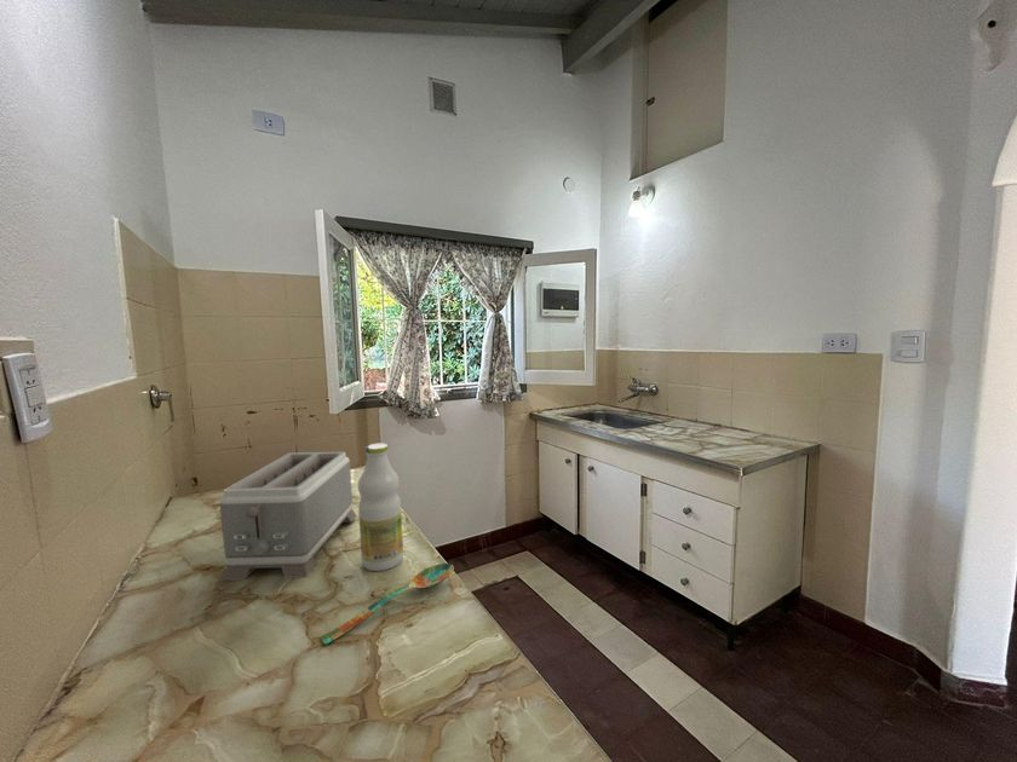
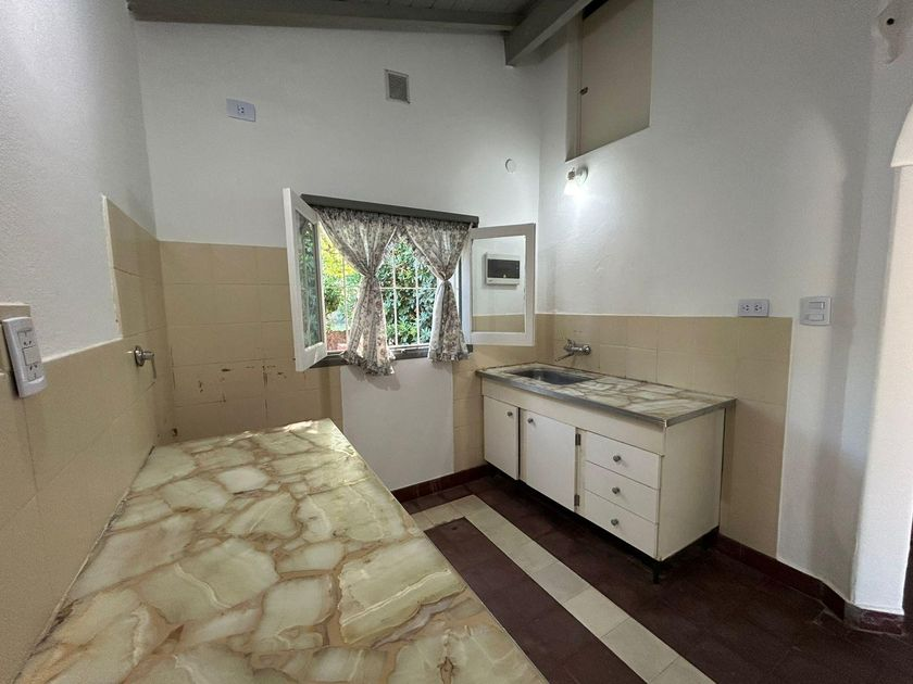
- bottle (379, 503)
- spoon (395, 595)
- toaster (292, 508)
